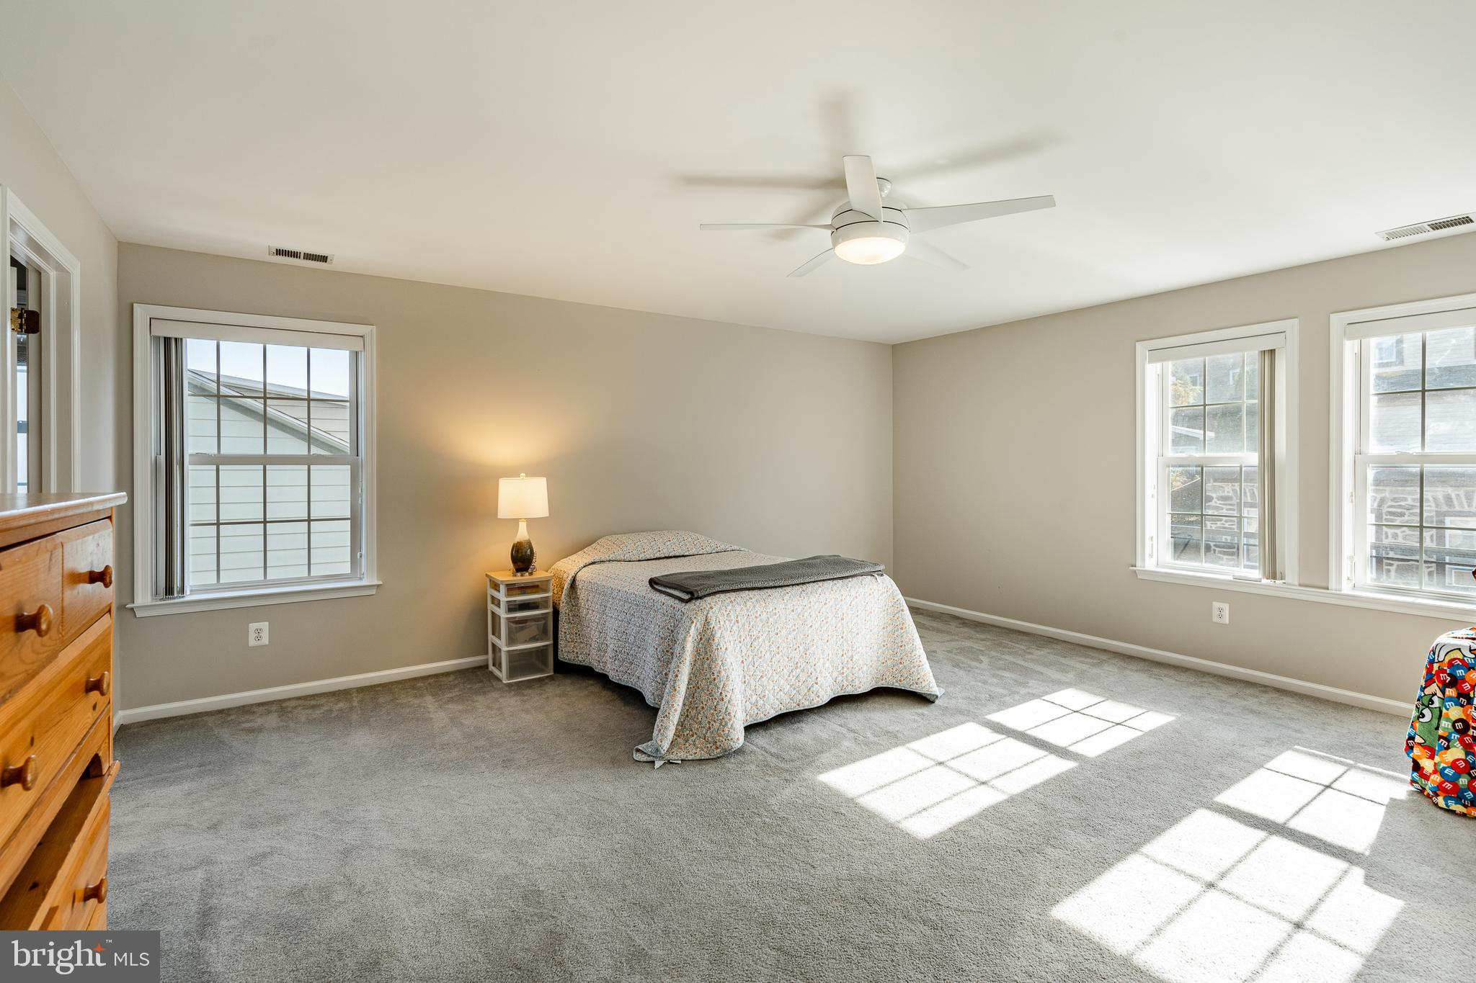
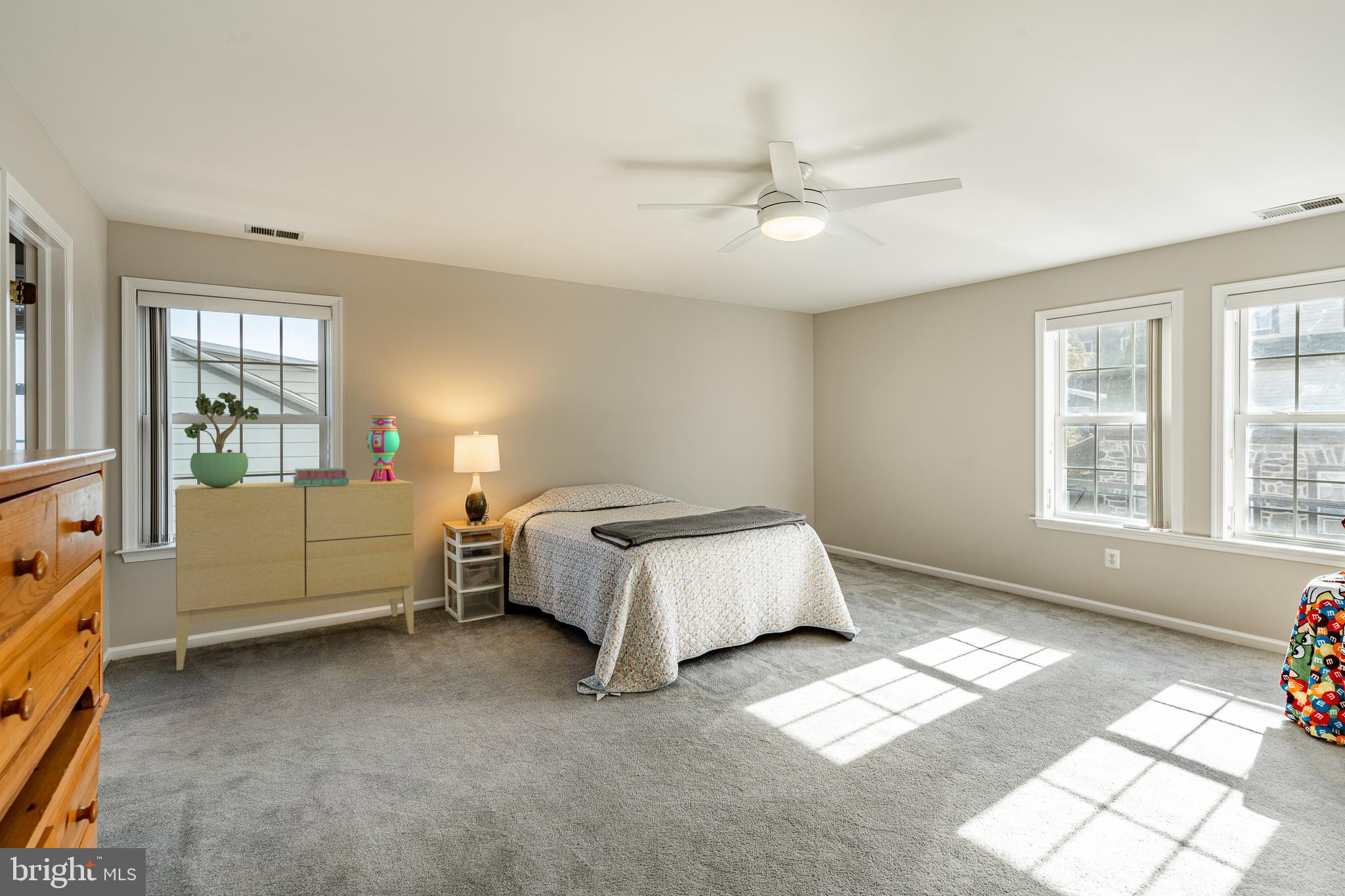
+ decorative vase (382, 448)
+ stack of books (320, 476)
+ sideboard (301, 562)
+ potted plant (223, 439)
